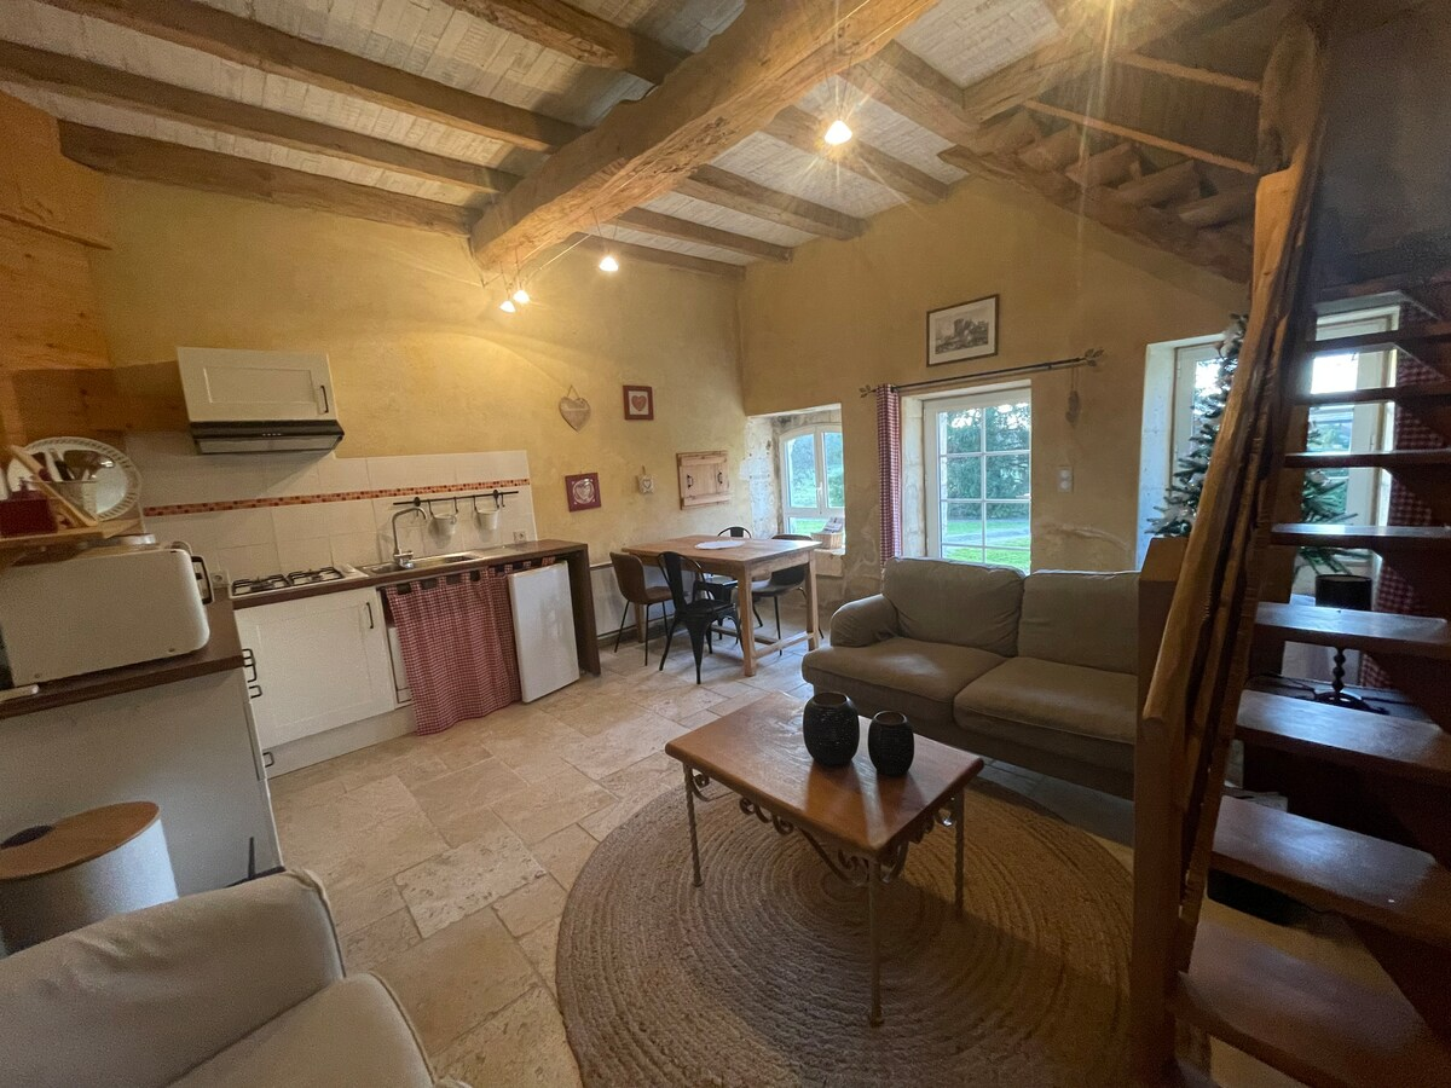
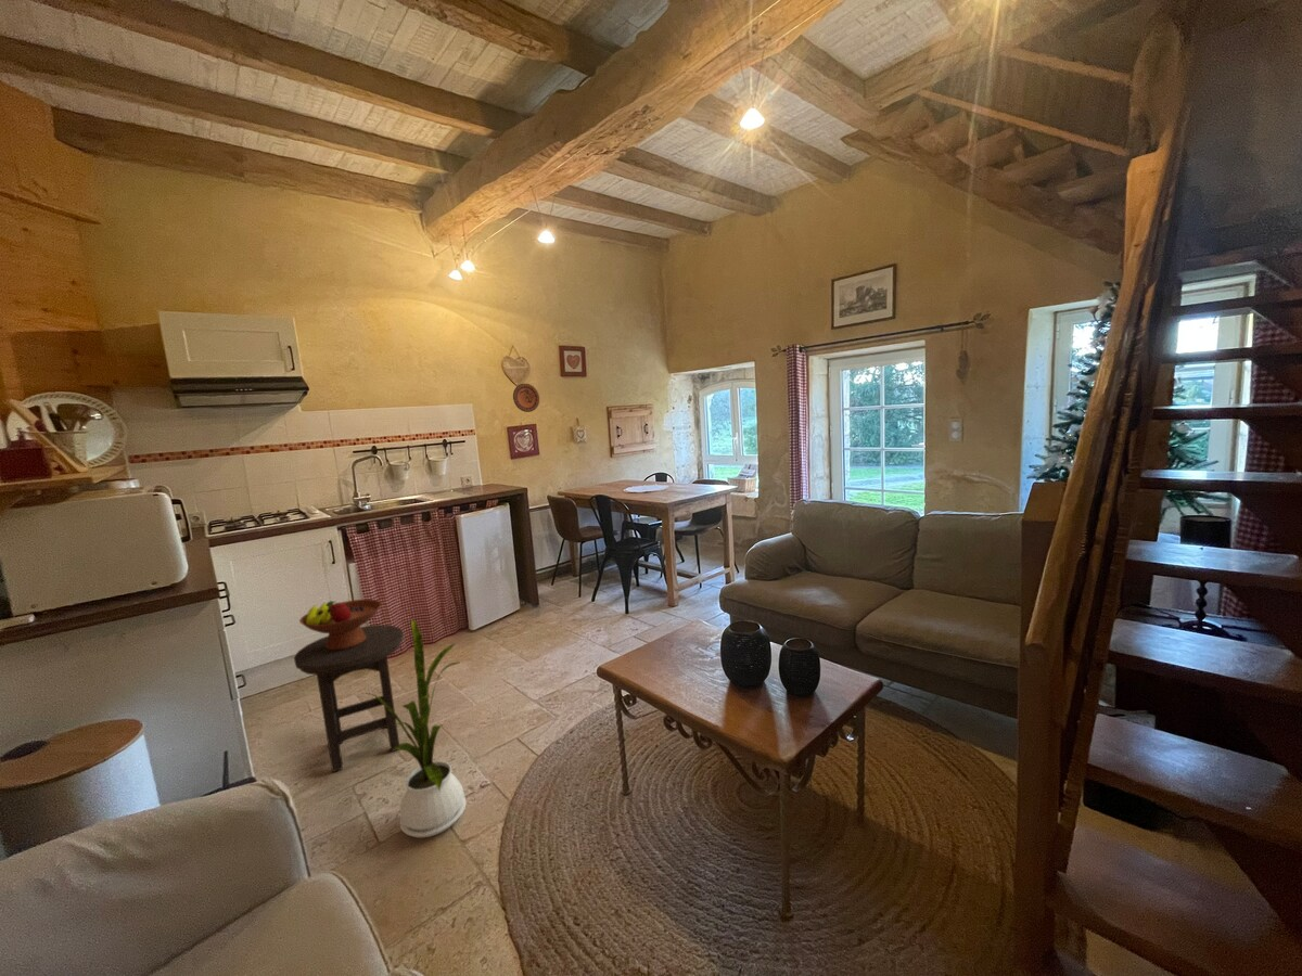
+ stool (361, 702)
+ decorative plate (526, 397)
+ fruit bowl (343, 620)
+ house plant (424, 725)
